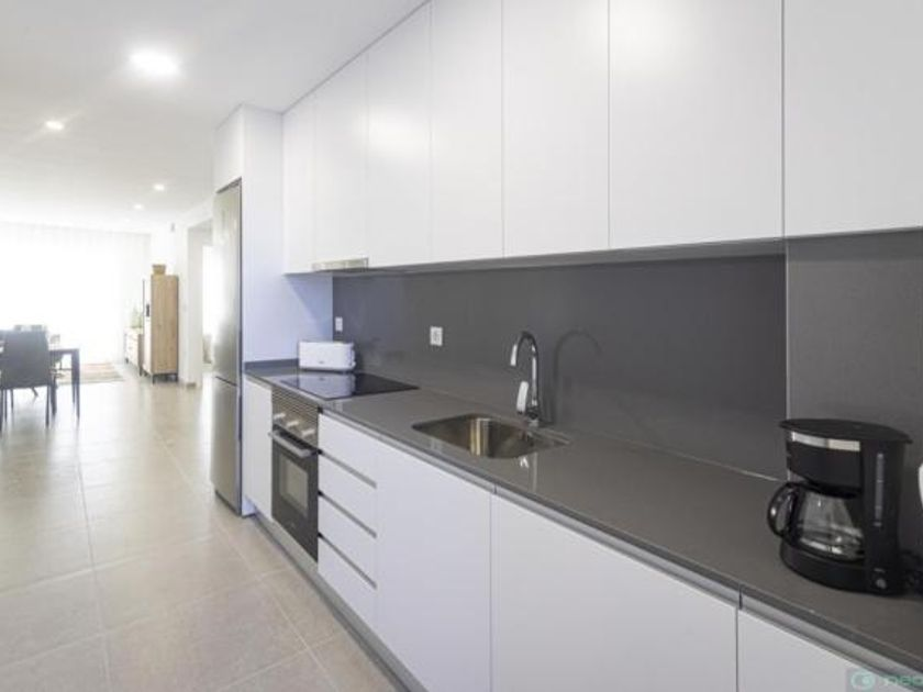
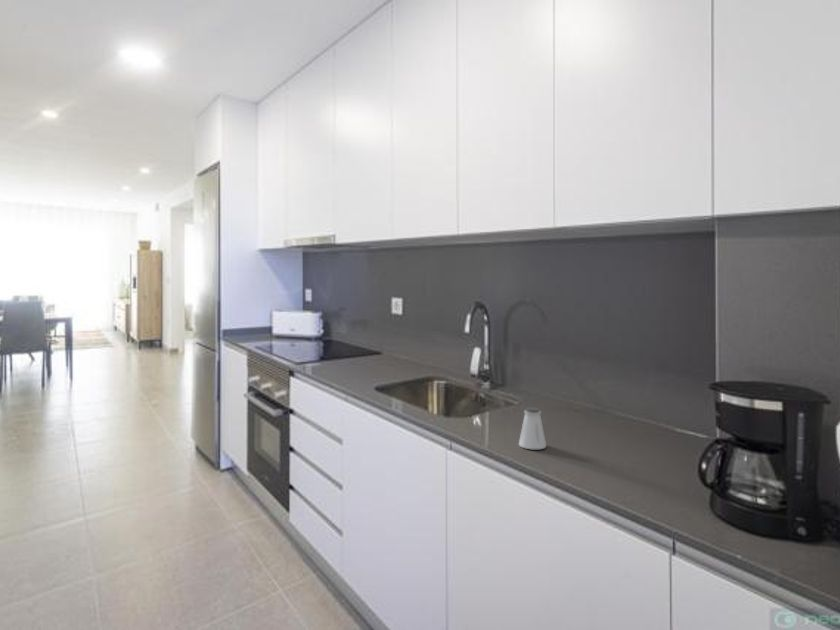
+ saltshaker (532, 427)
